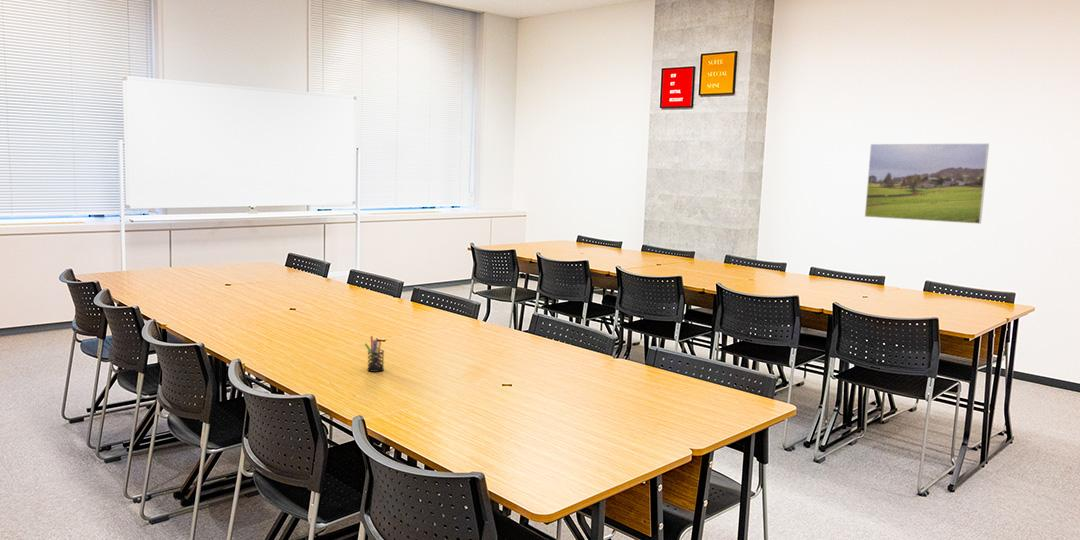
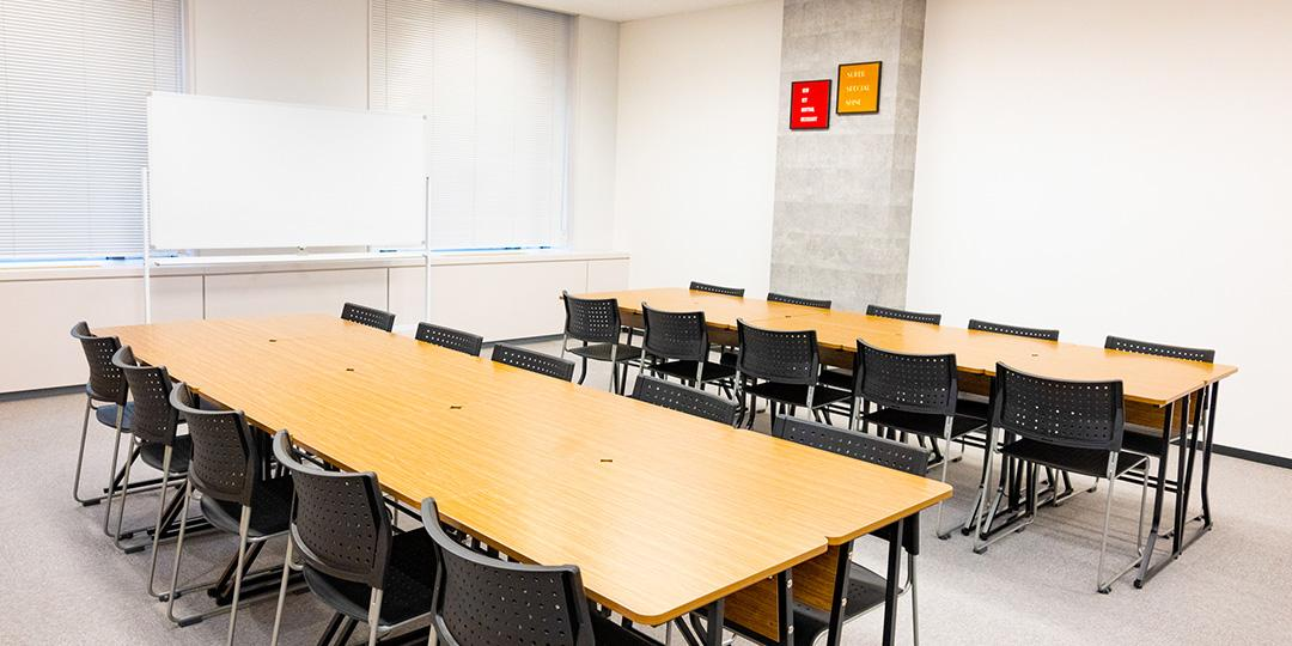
- pen holder (373, 353)
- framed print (923, 182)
